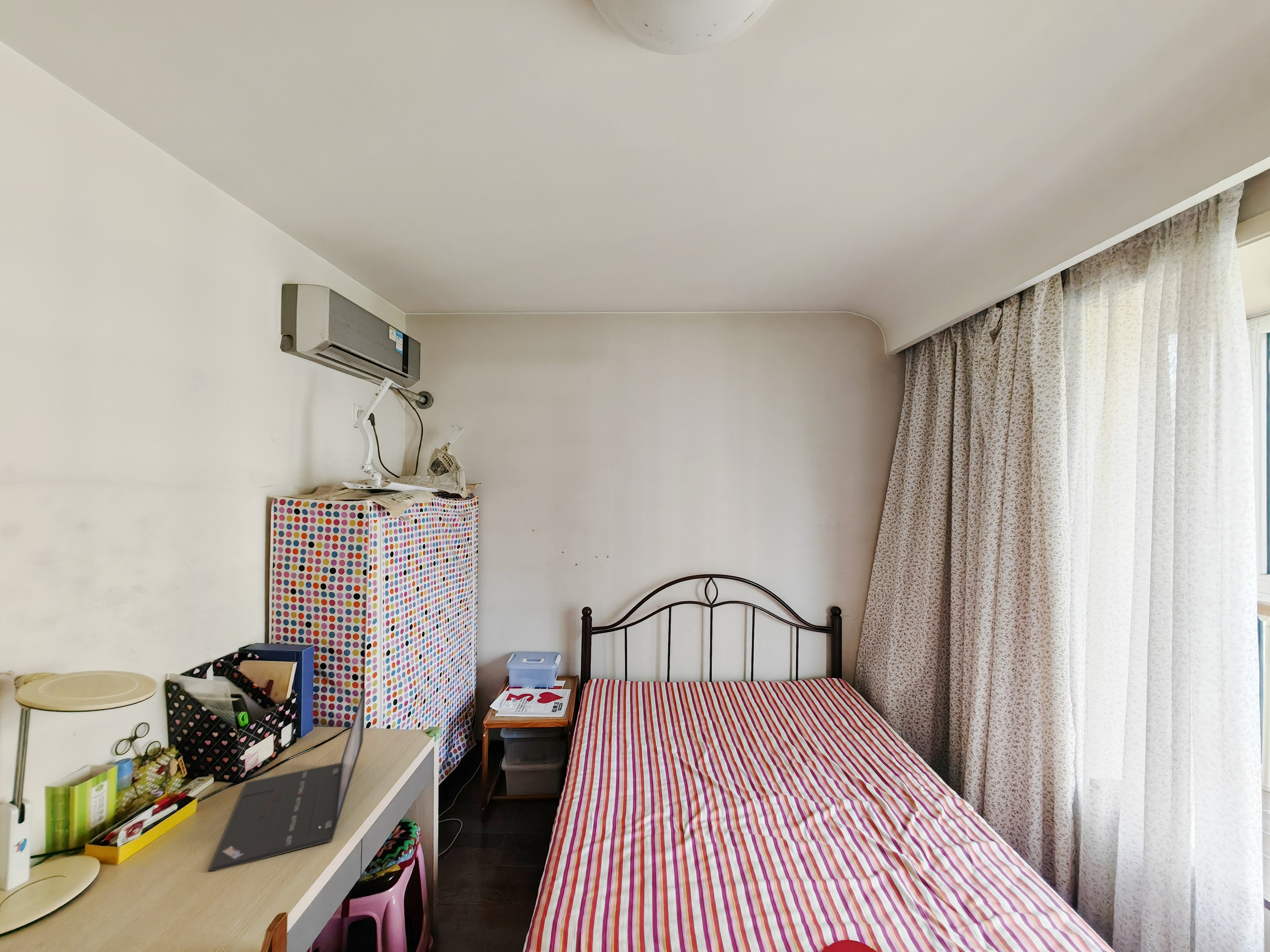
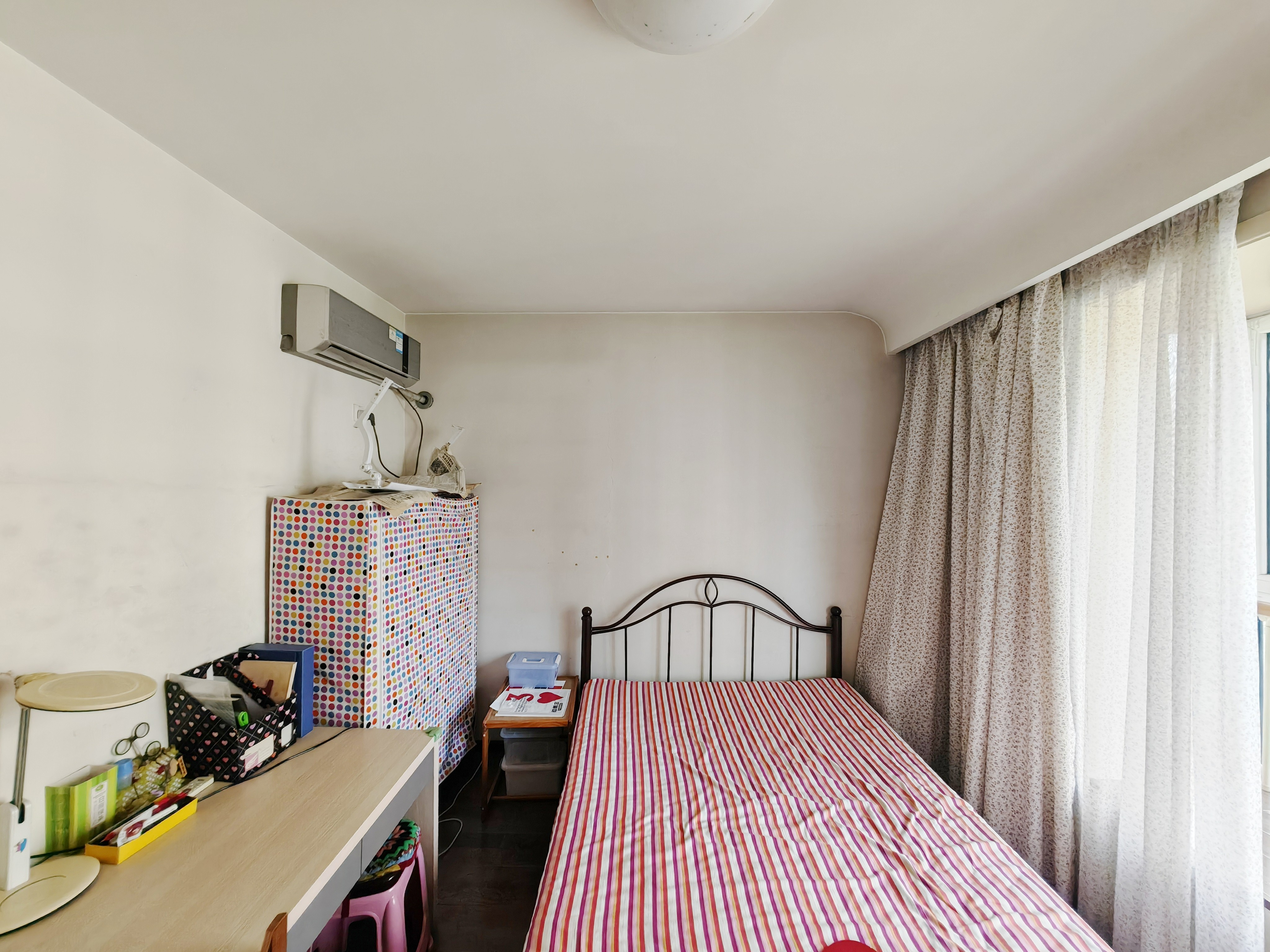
- laptop (302, 770)
